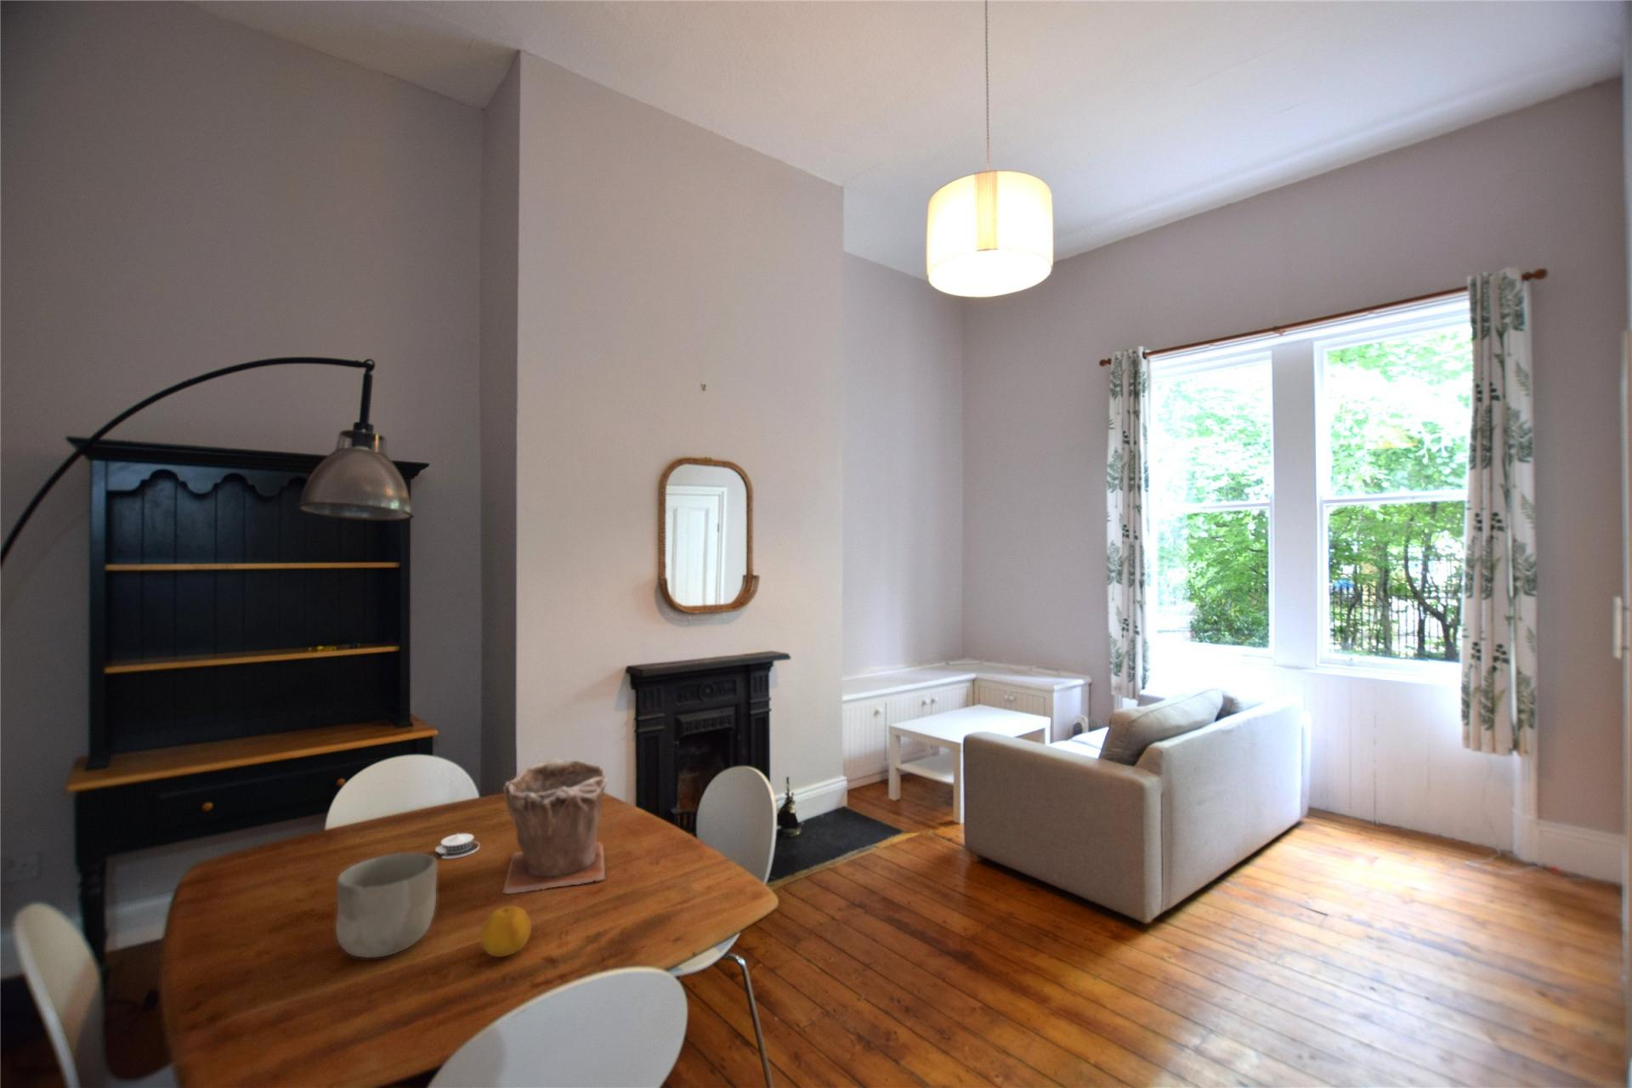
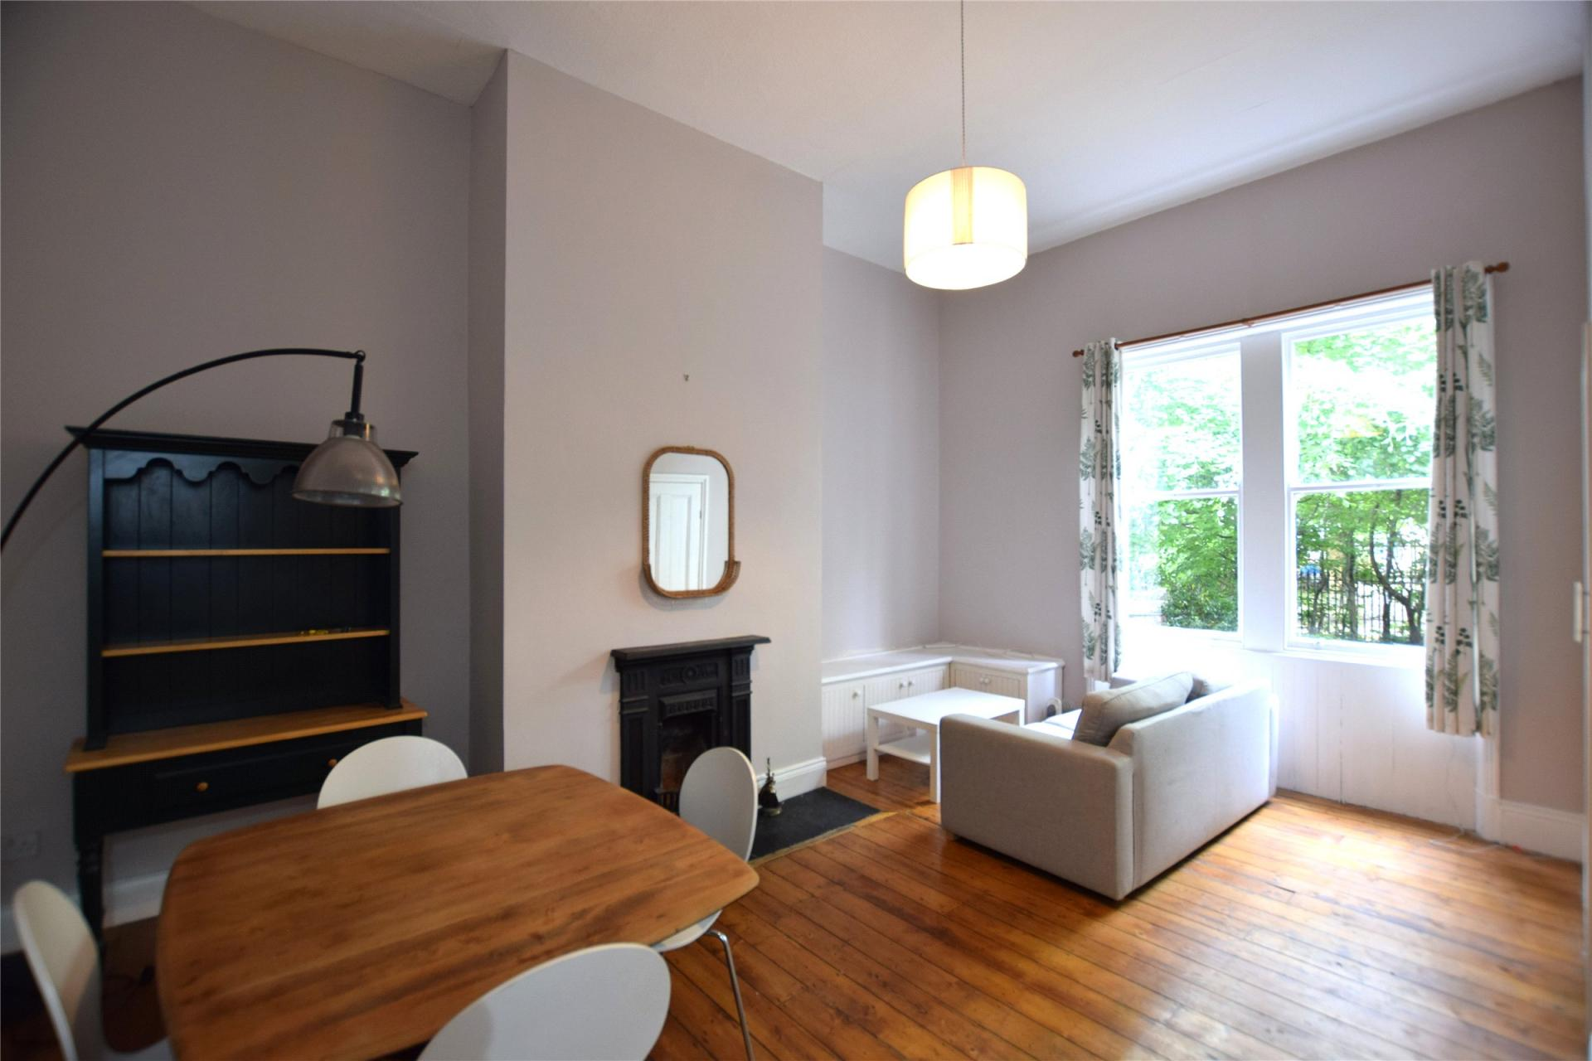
- fruit (505, 931)
- bowl (387, 907)
- architectural model (458, 840)
- plant pot (556, 820)
